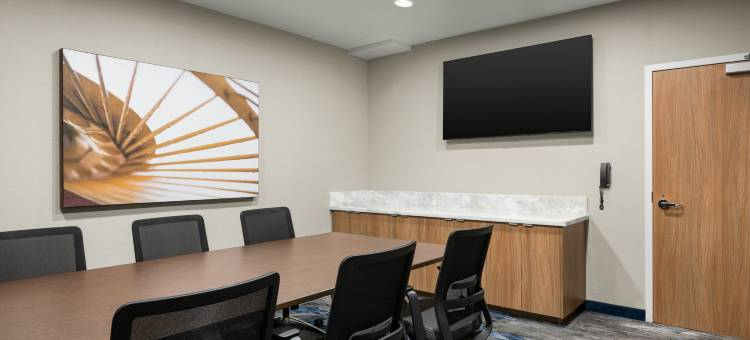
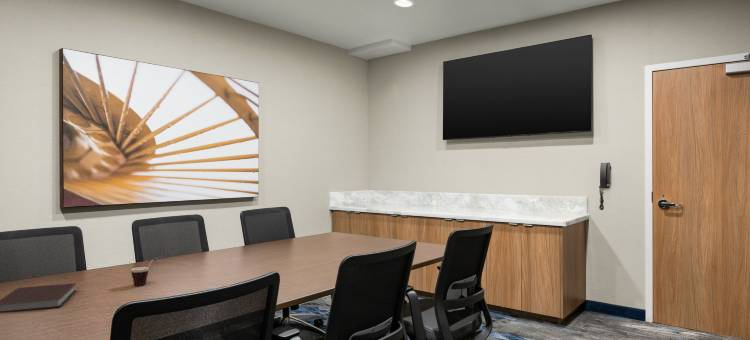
+ notebook (37, 297)
+ cup (147, 270)
